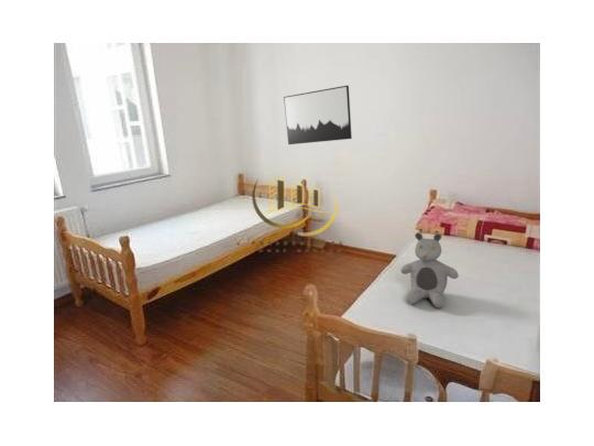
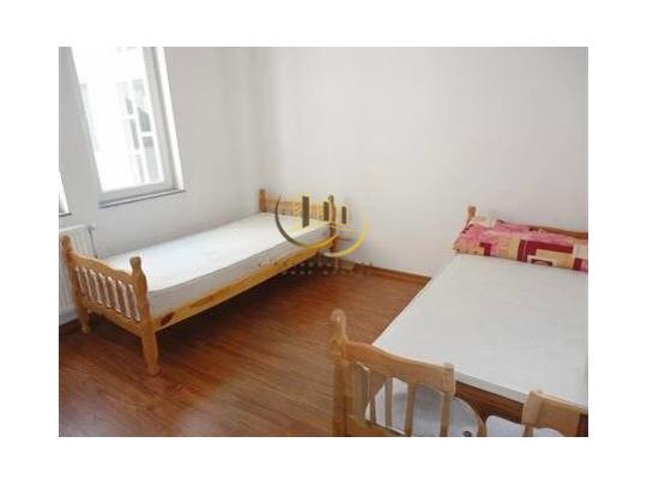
- wall art (316, 117)
- teddy bear (427, 268)
